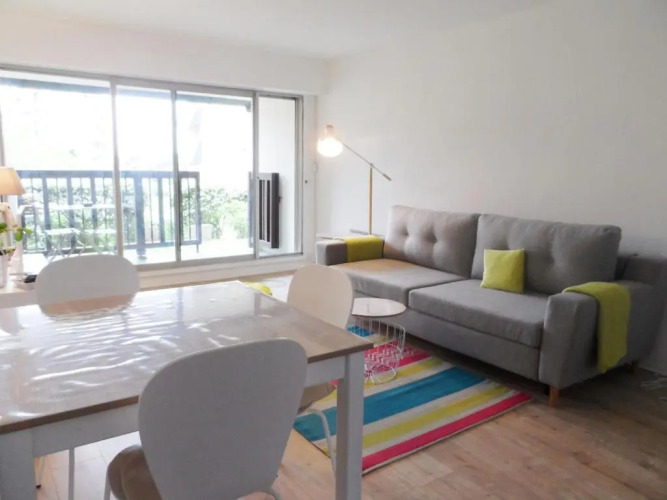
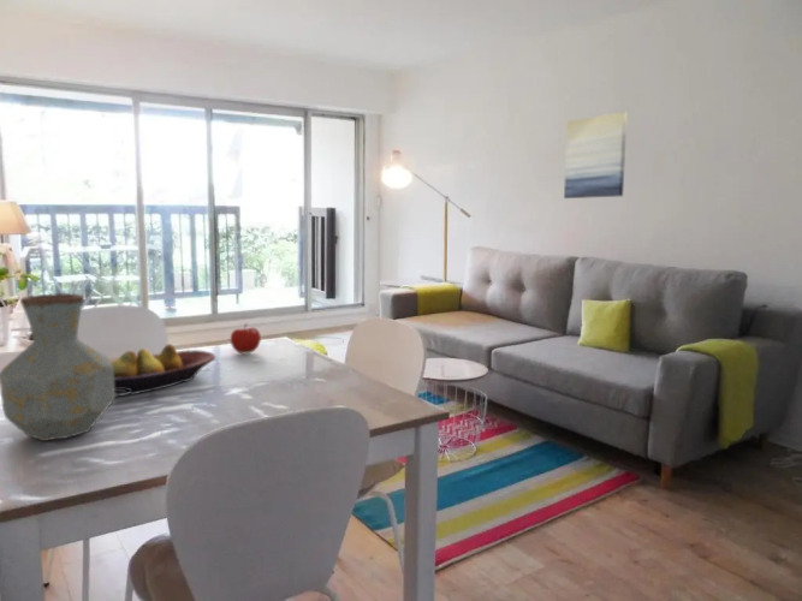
+ fruit (245, 338)
+ vase (57, 364)
+ fruit bowl (149, 365)
+ wall art (594, 157)
